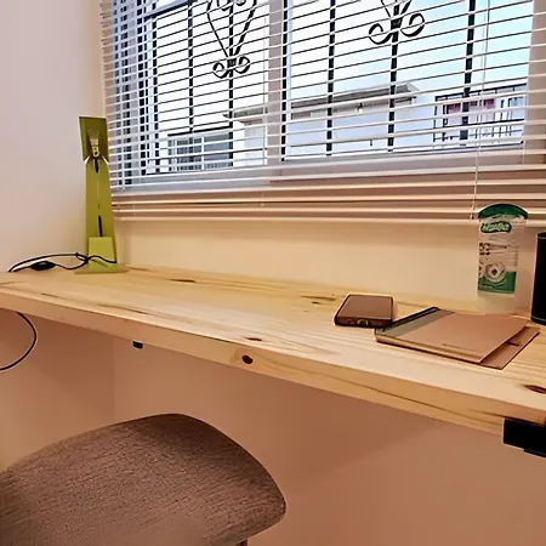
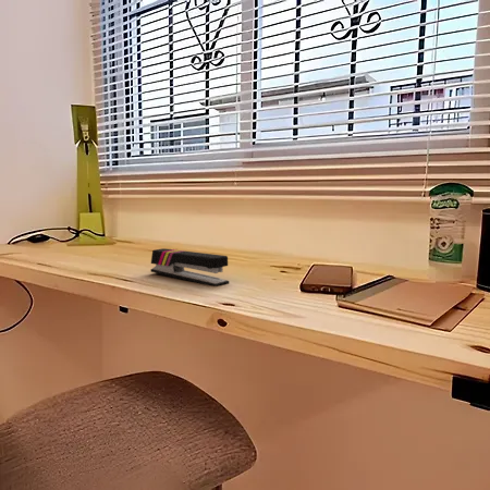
+ stapler (187, 264)
